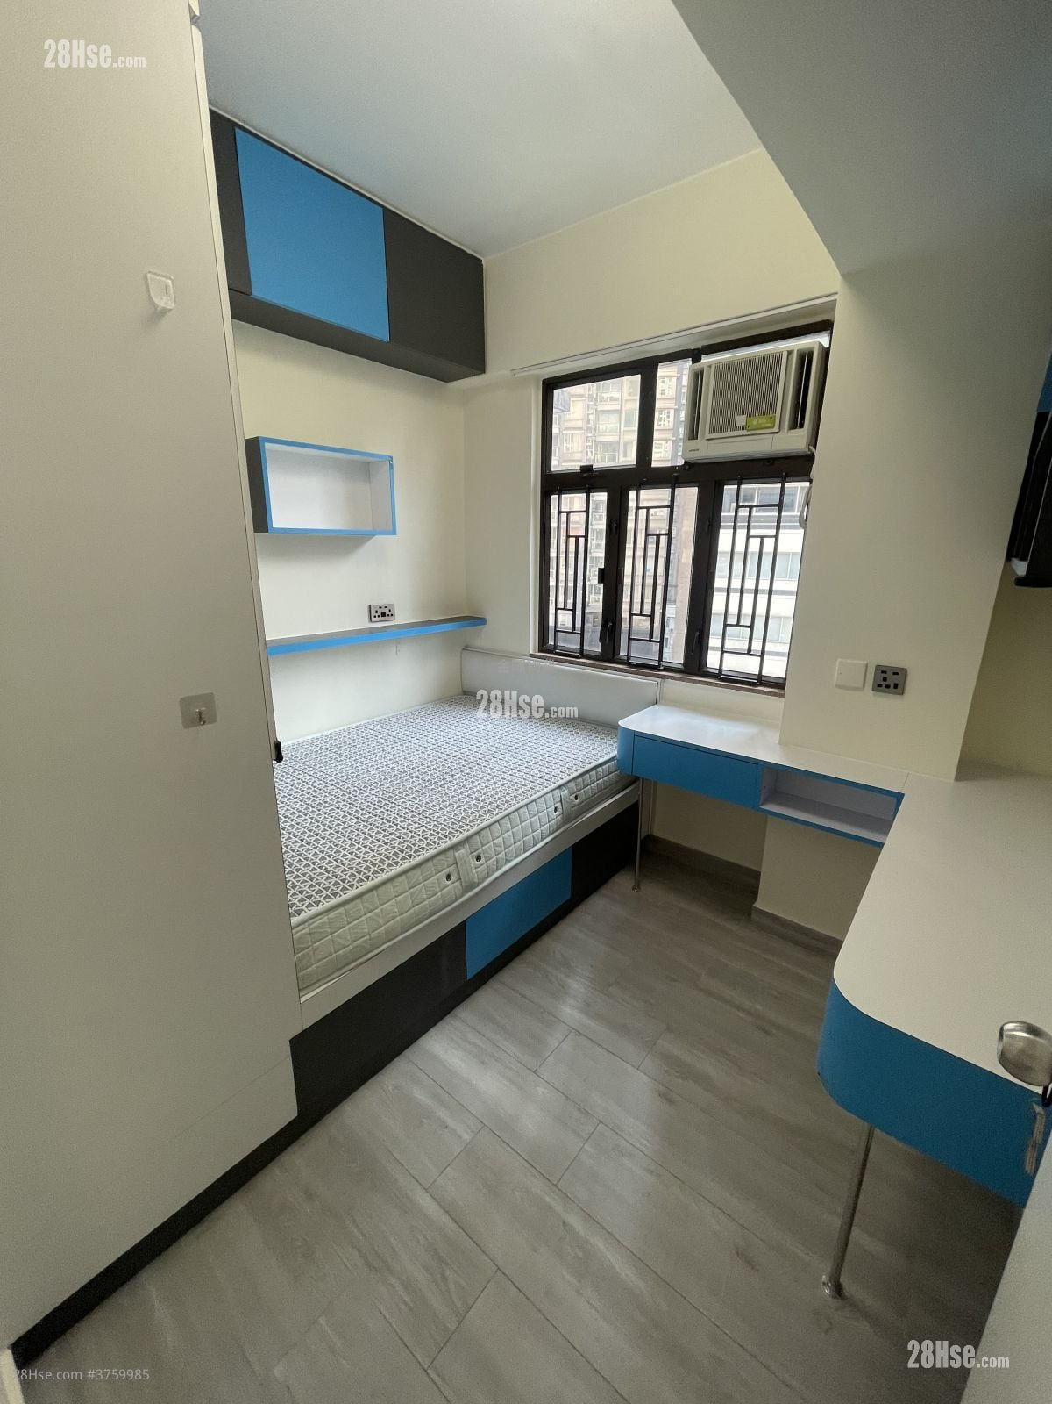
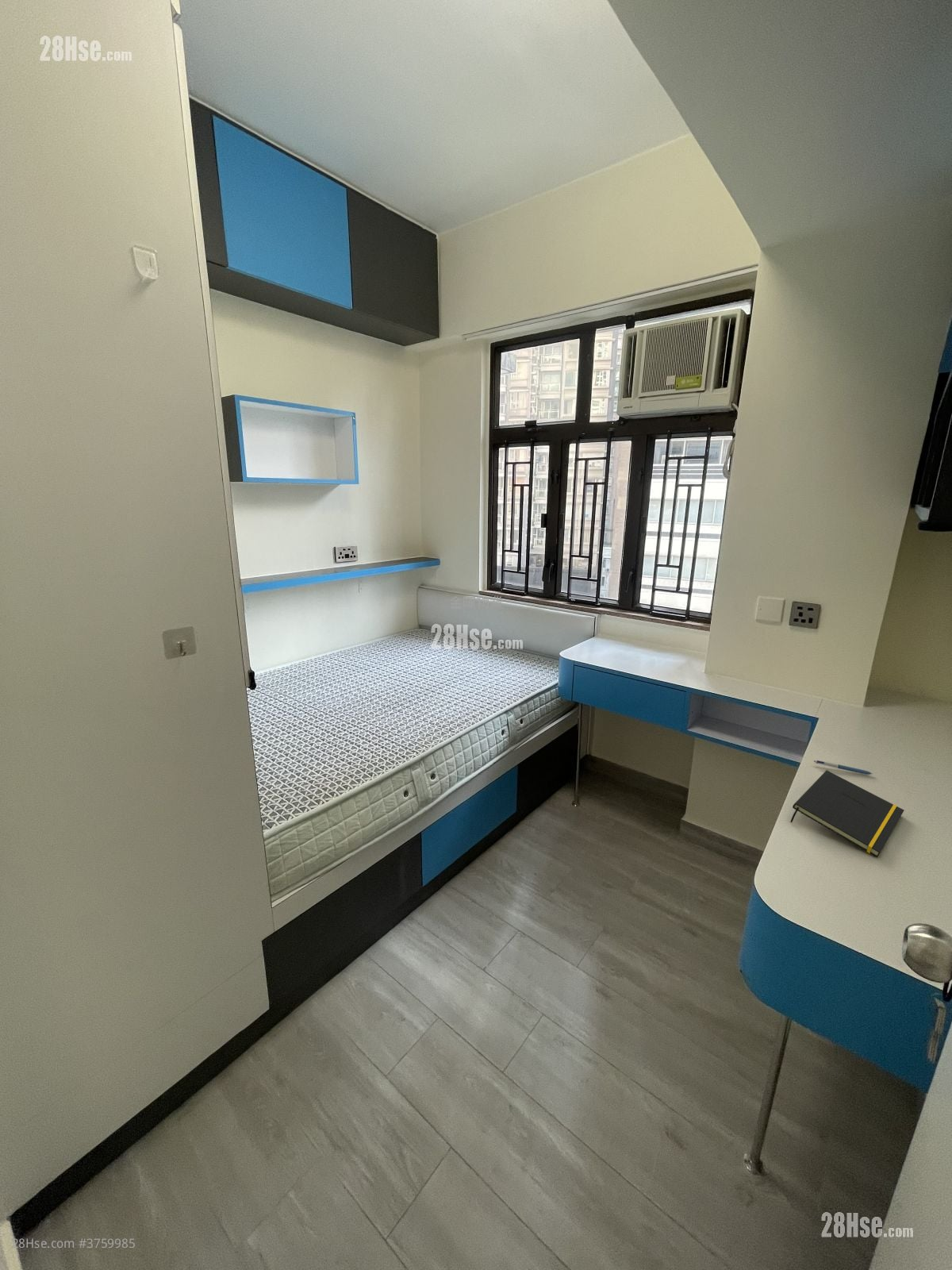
+ pen (843, 768)
+ notepad (849, 809)
